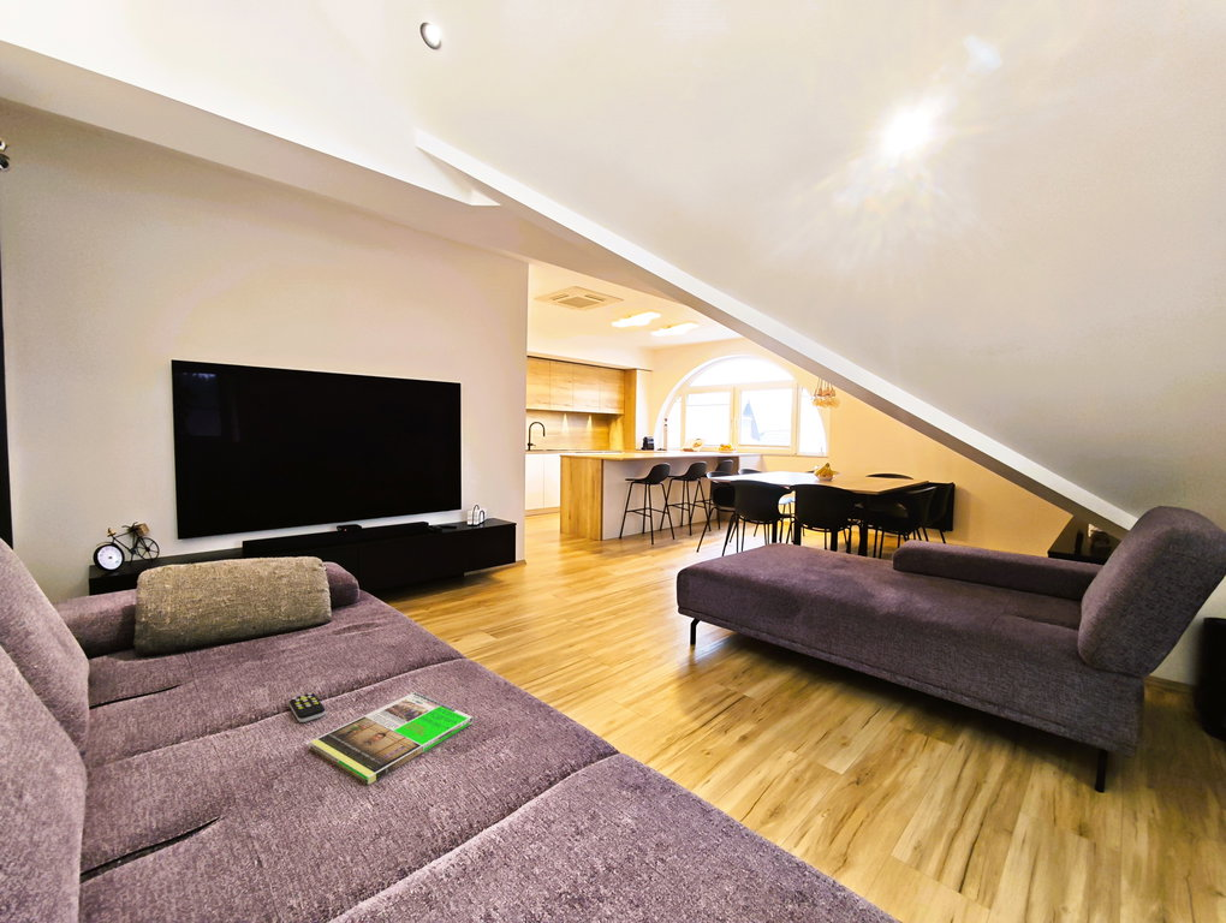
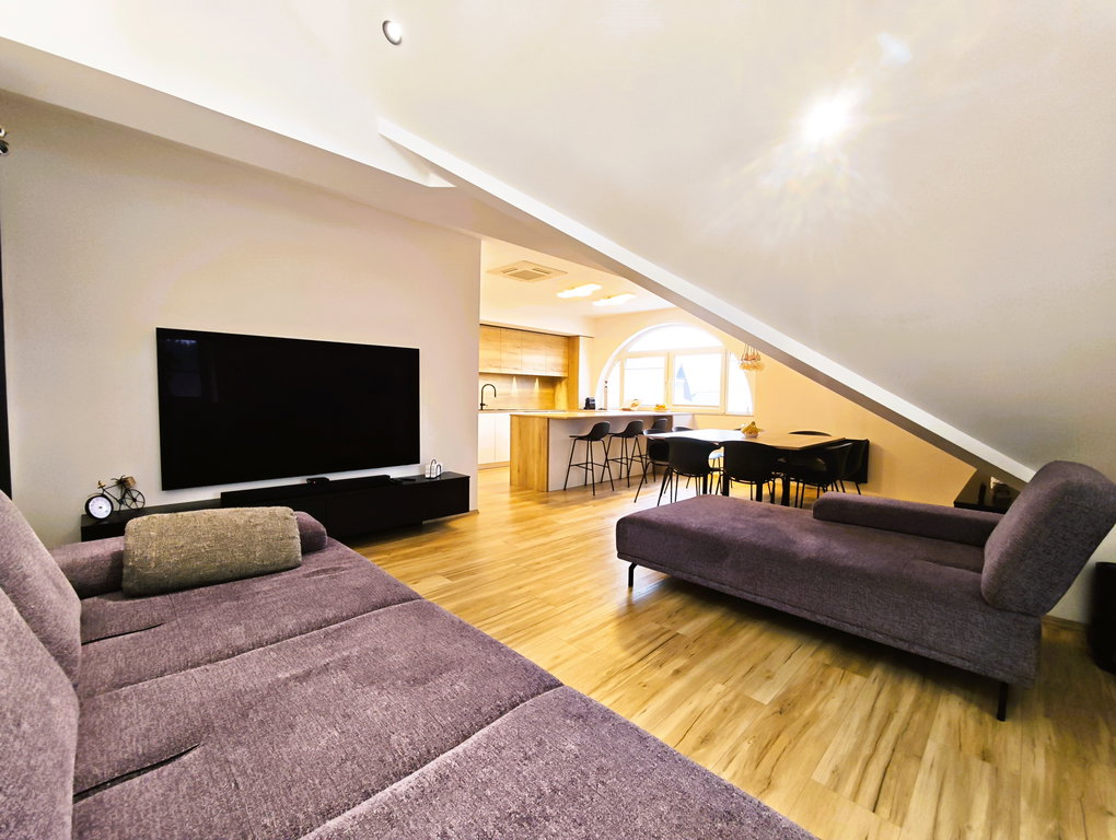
- remote control (306, 707)
- magazine (394, 731)
